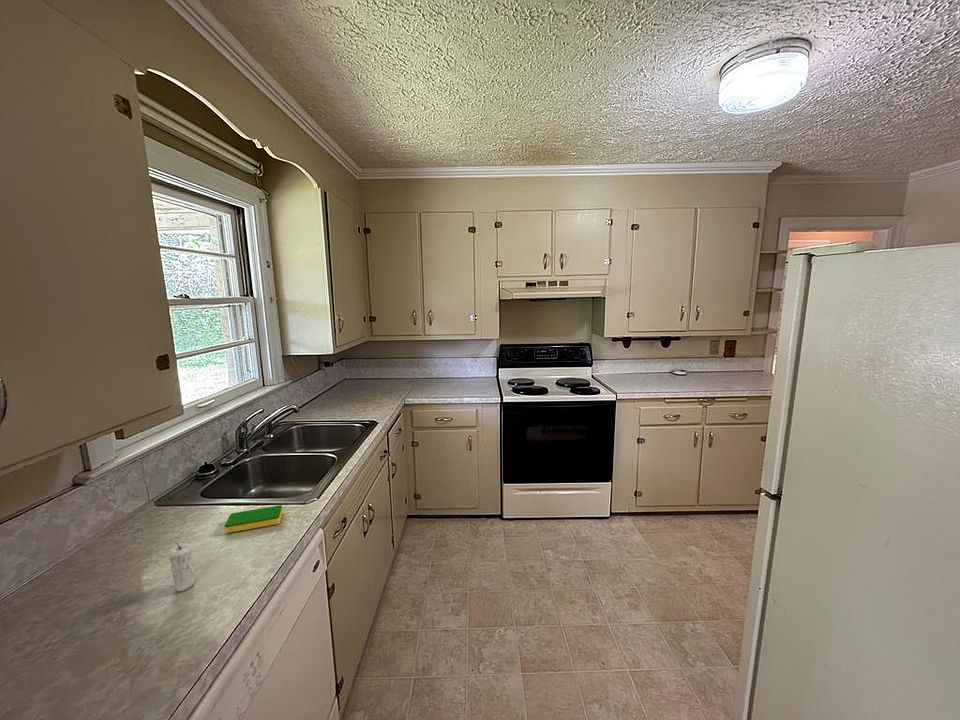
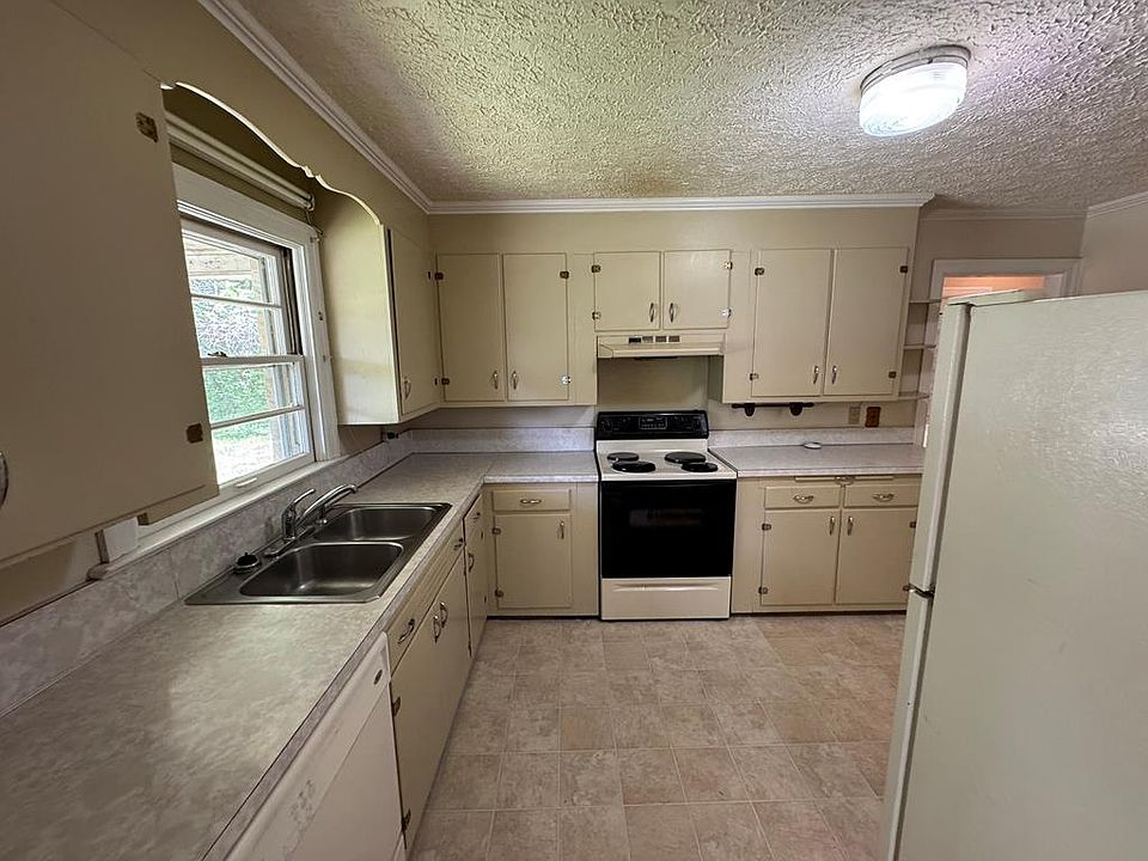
- candle (182, 562)
- dish sponge (254, 518)
